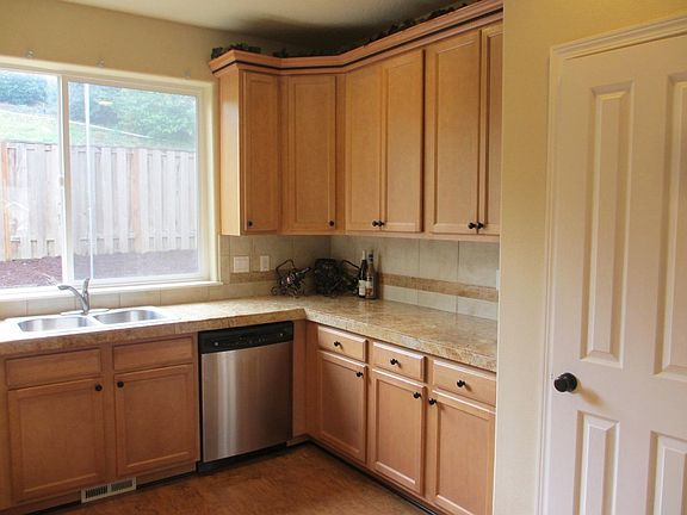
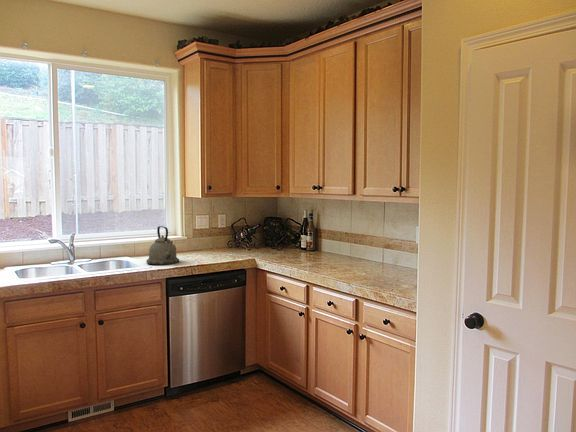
+ kettle (164, 244)
